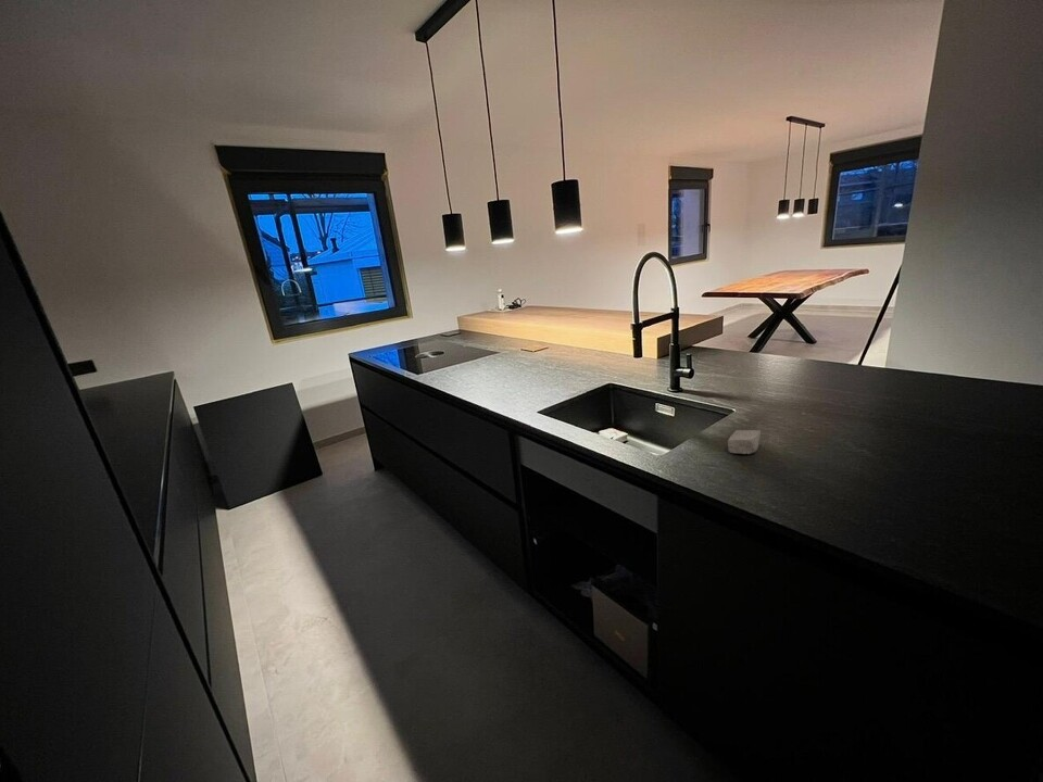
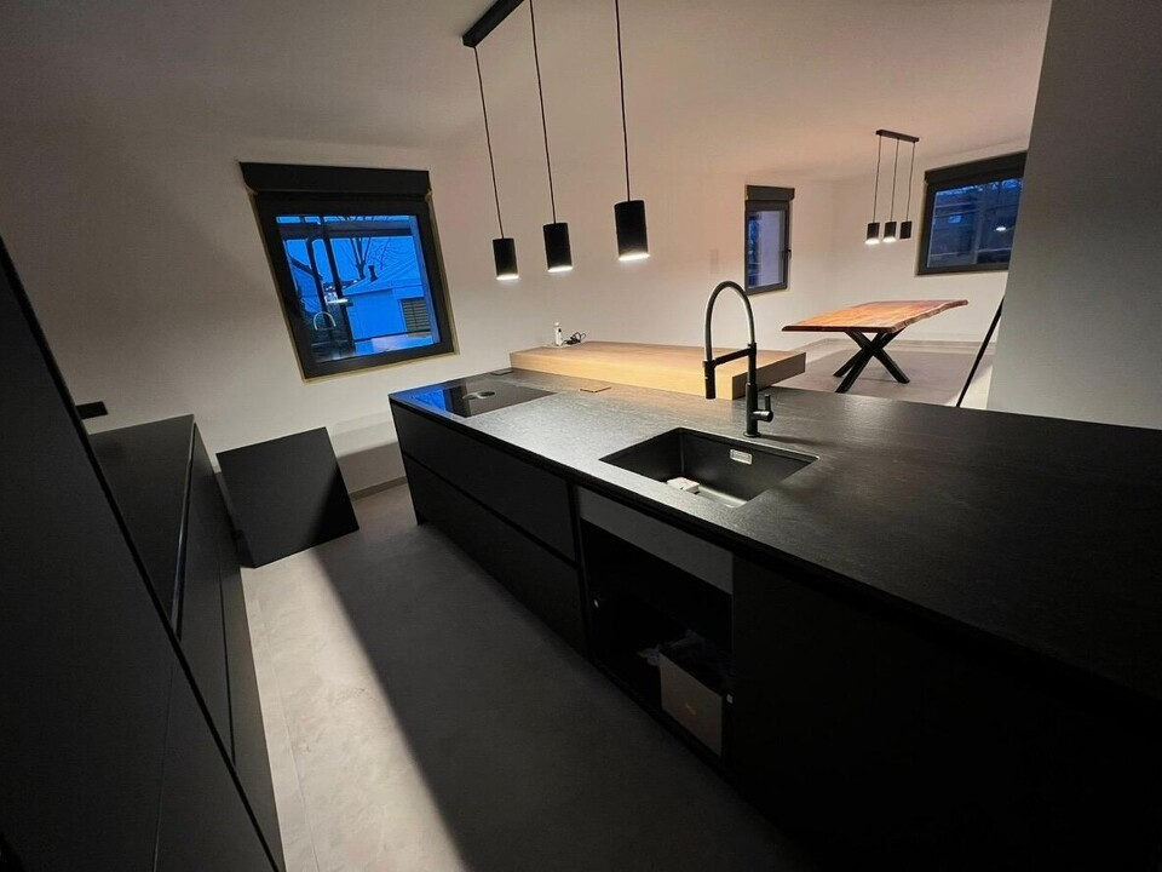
- soap bar (744, 439)
